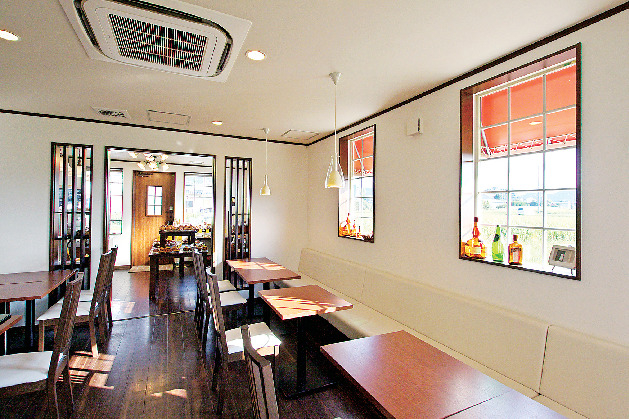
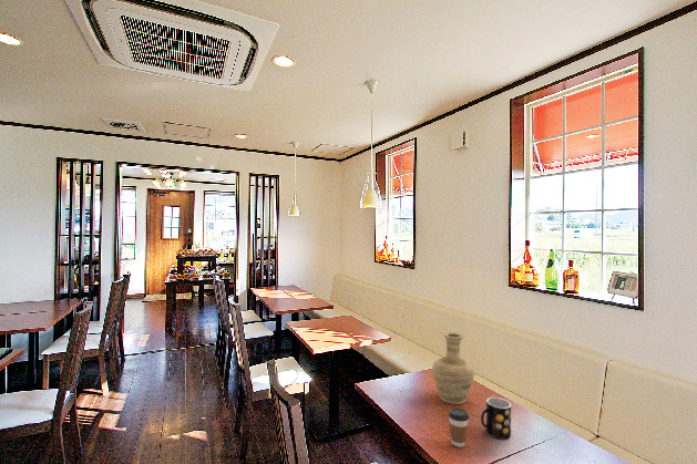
+ vase (452, 365)
+ mug (495, 419)
+ coffee cup (458, 427)
